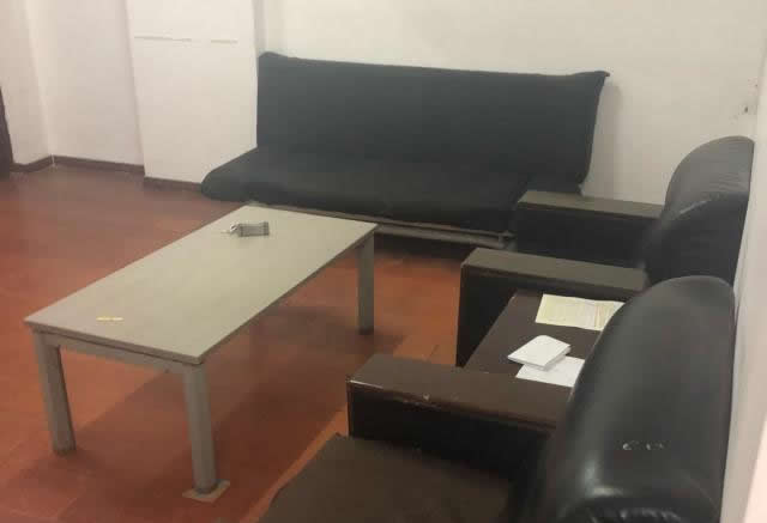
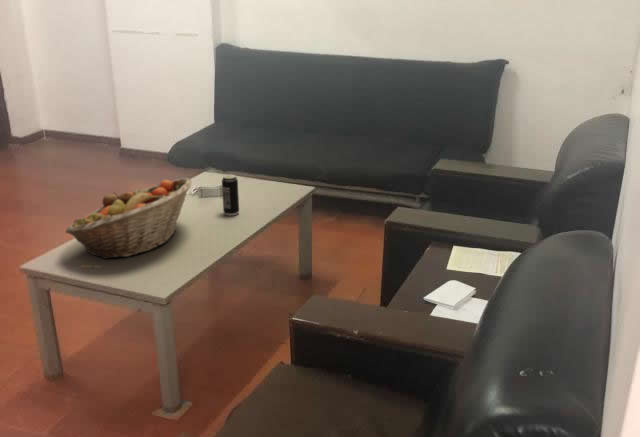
+ fruit basket (133, 213)
+ beverage can (230, 194)
